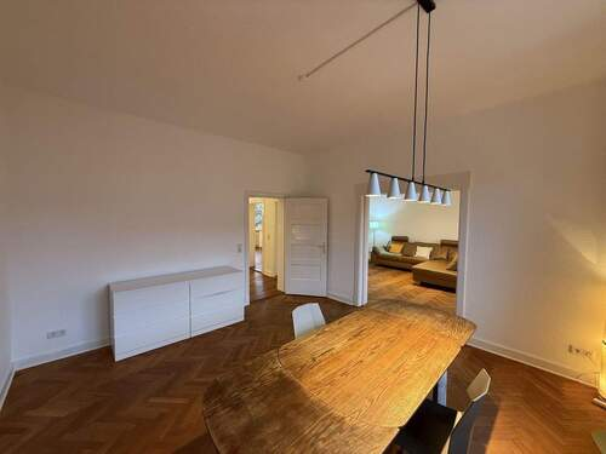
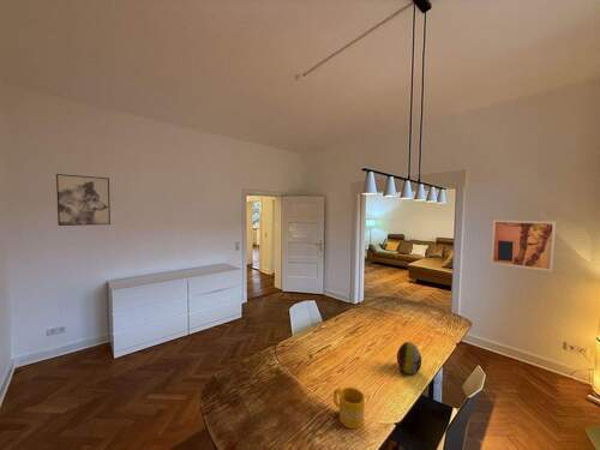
+ mug (347, 403)
+ wall art (521, 244)
+ wall art (84, 200)
+ decorative egg (408, 355)
